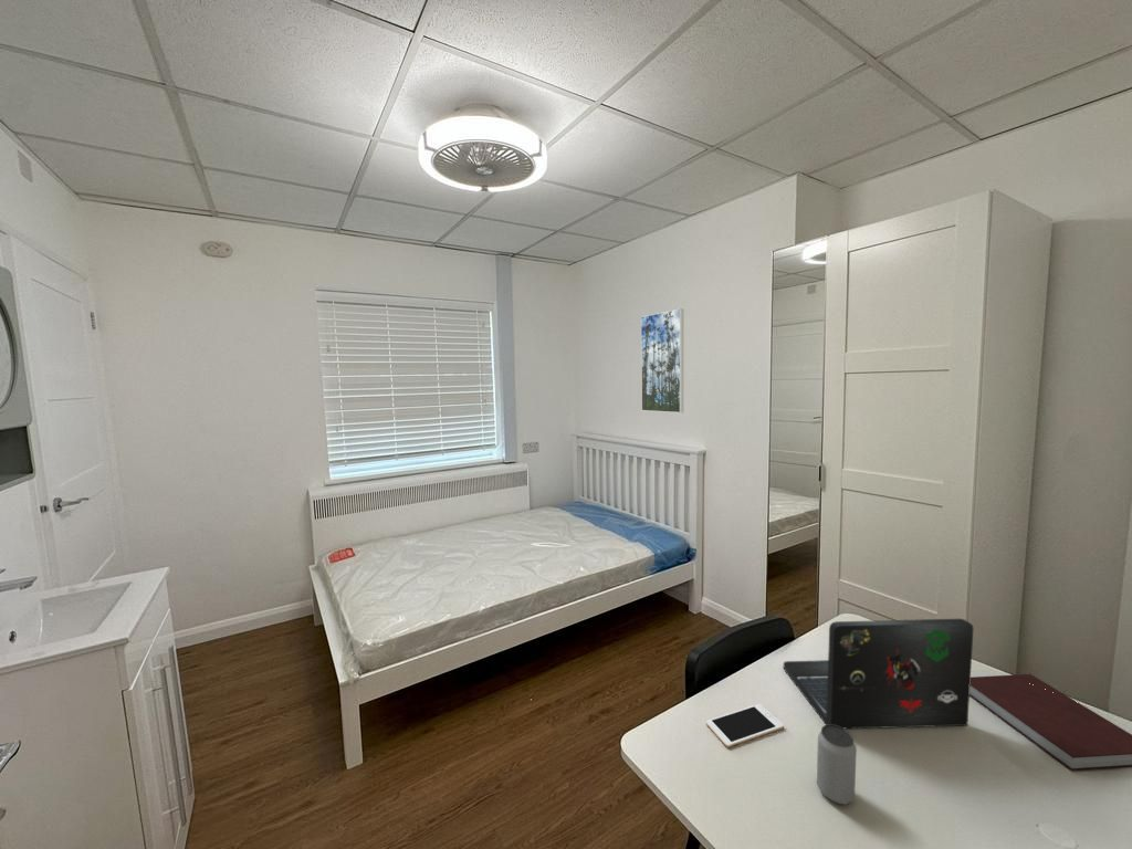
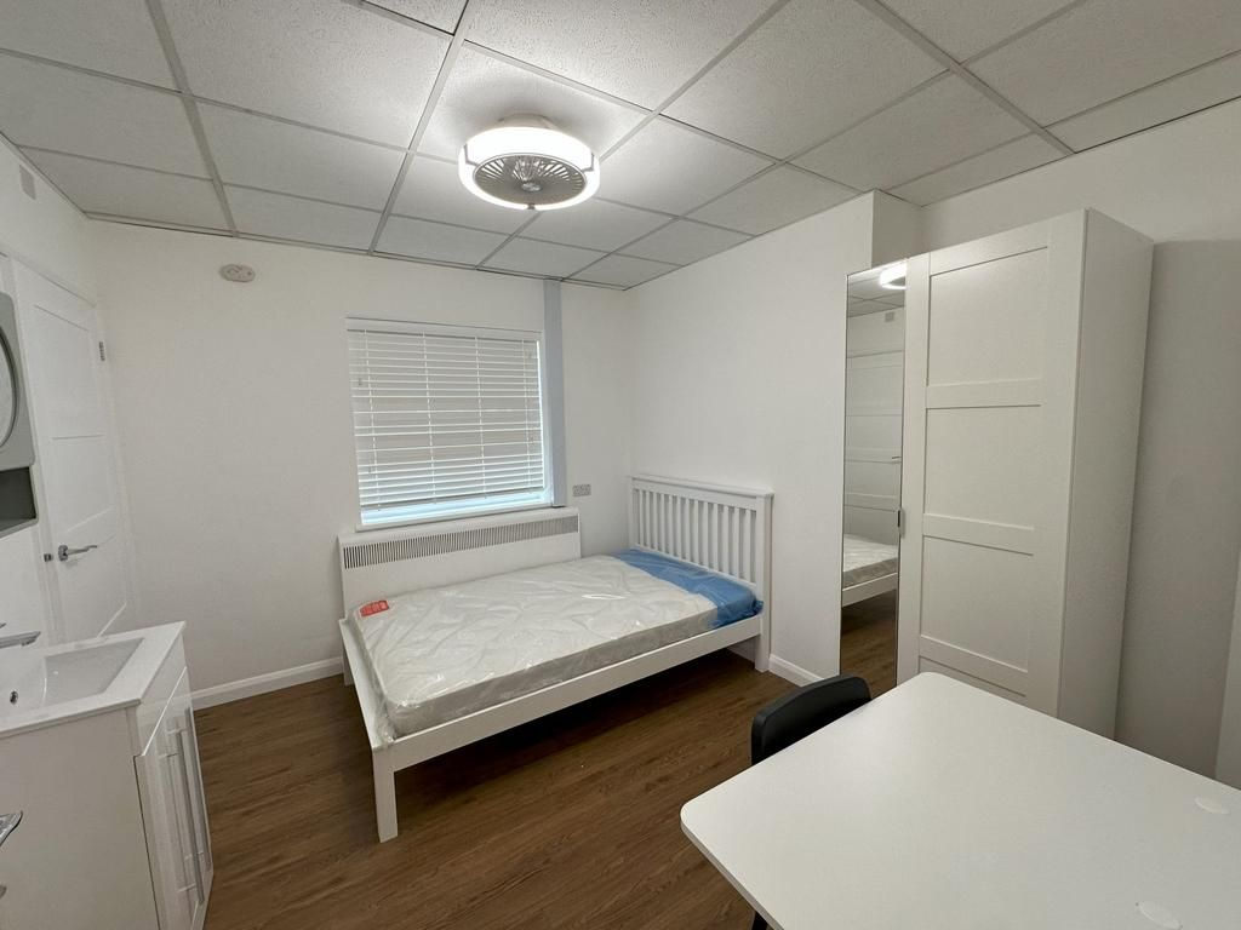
- notebook (1048, 716)
- laptop (867, 647)
- cell phone (744, 724)
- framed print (661, 363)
- beverage can (836, 764)
